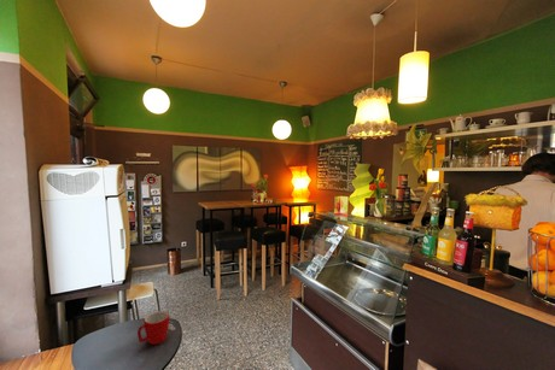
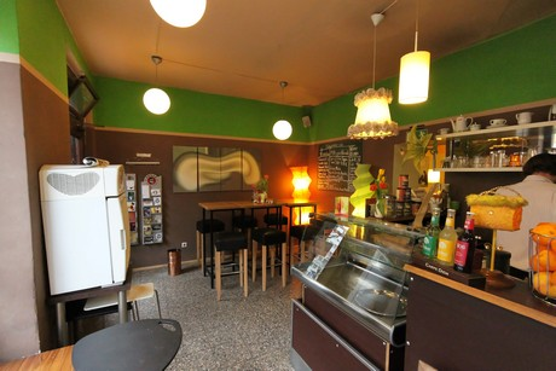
- mug (153, 330)
